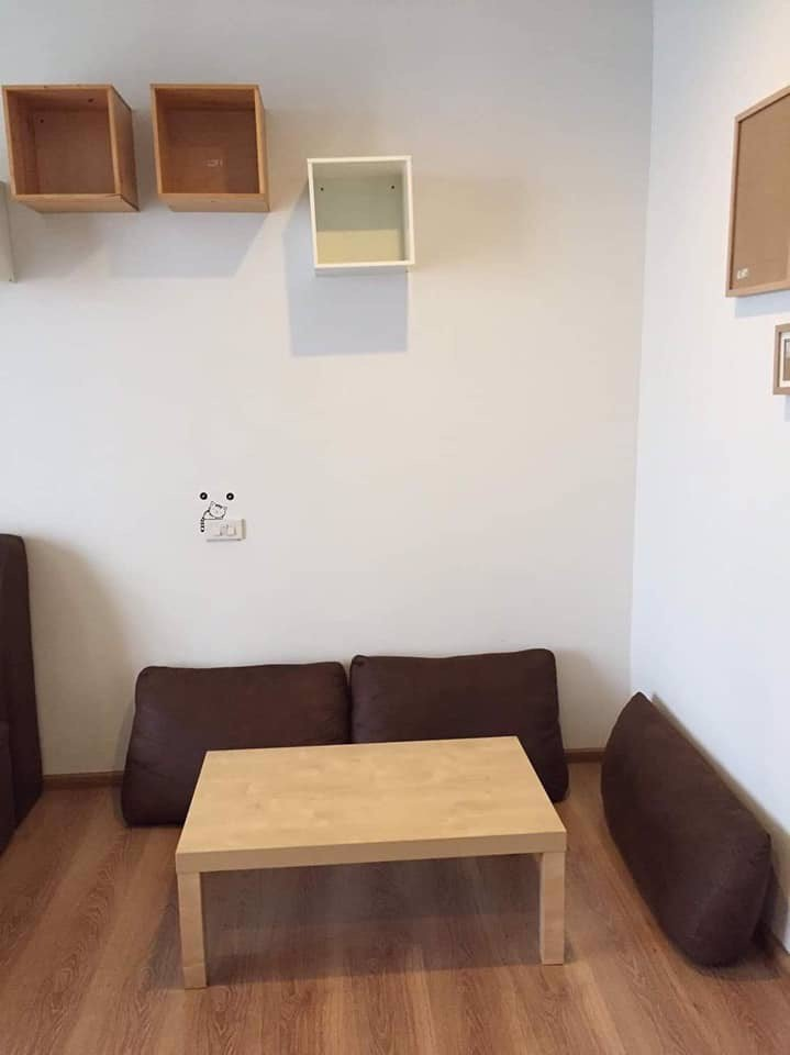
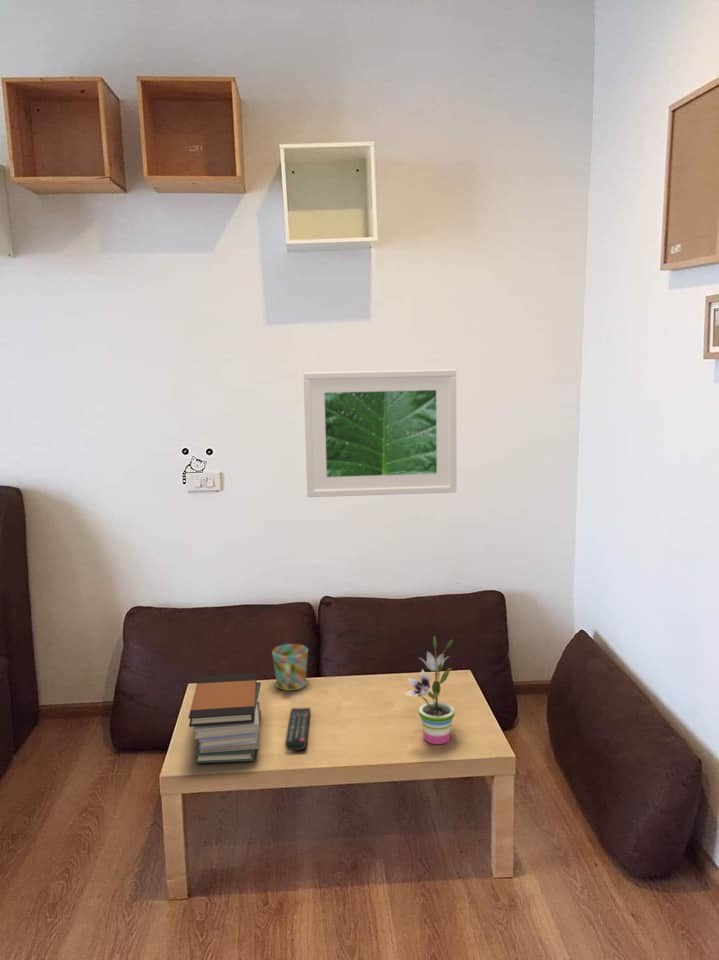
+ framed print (381, 433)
+ potted plant (429, 686)
+ mug (289, 669)
+ book stack (227, 717)
+ remote control (298, 727)
